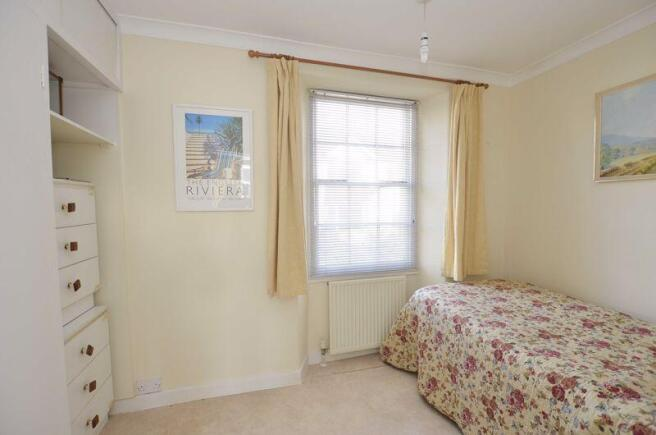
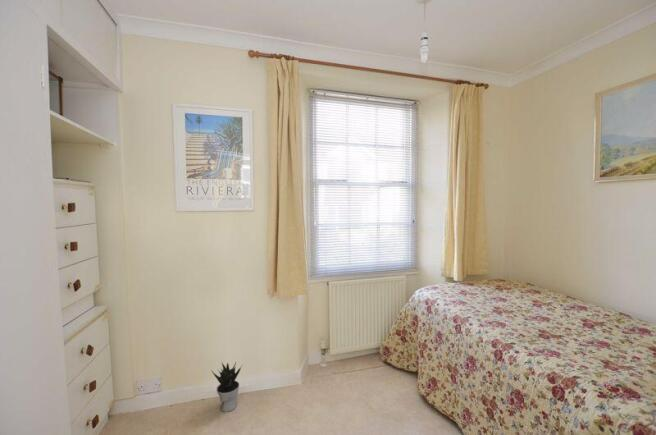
+ potted plant (226, 385)
